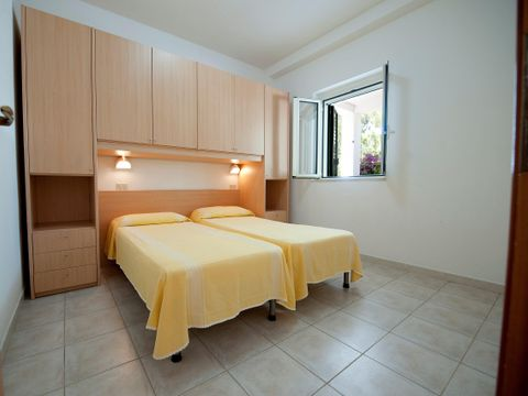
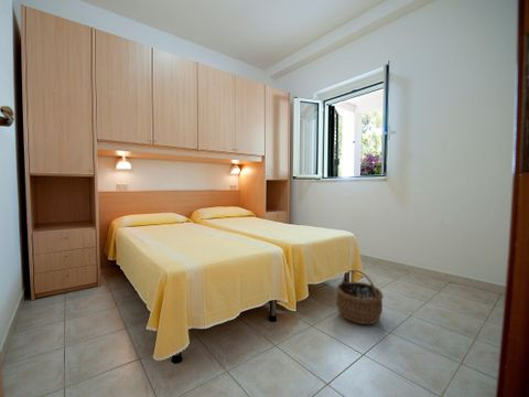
+ wicker basket (358, 293)
